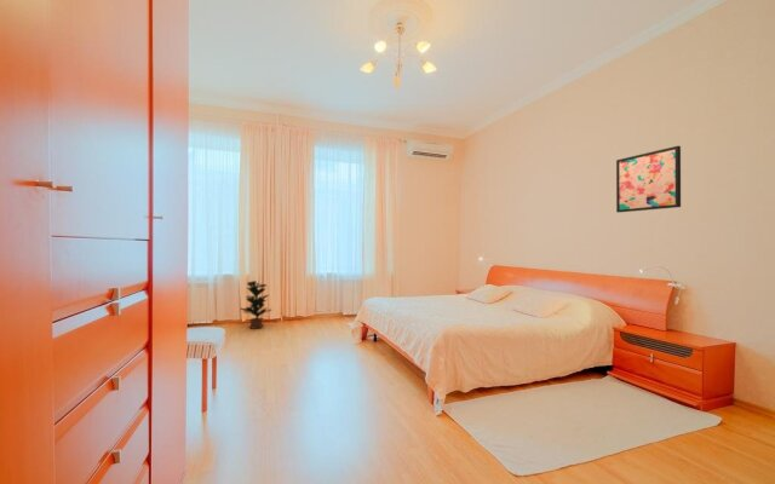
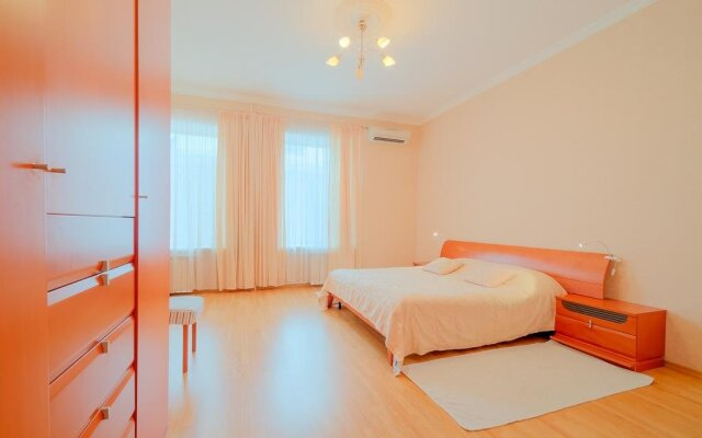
- wall art (645, 182)
- potted plant (256, 304)
